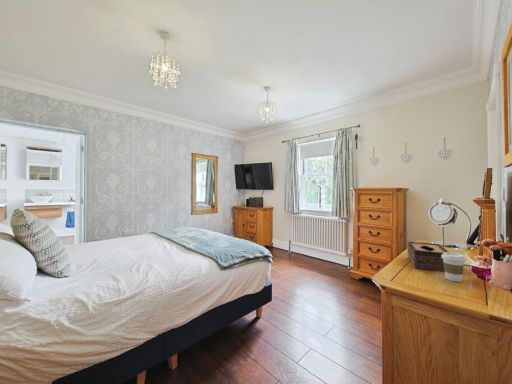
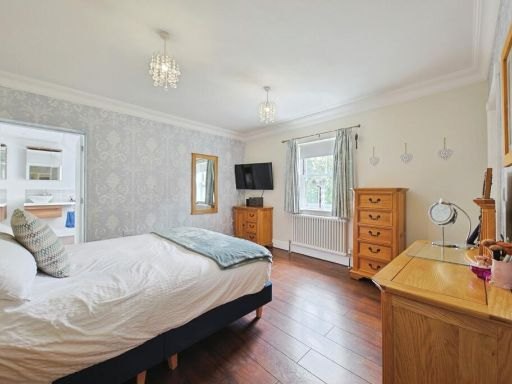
- tissue box (427, 255)
- coffee cup (453, 266)
